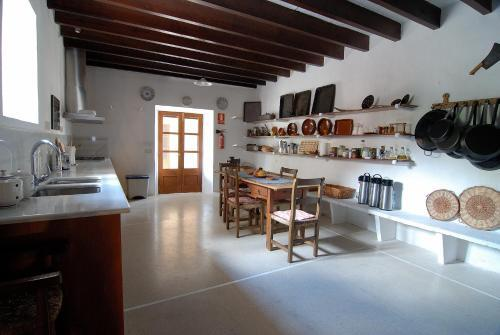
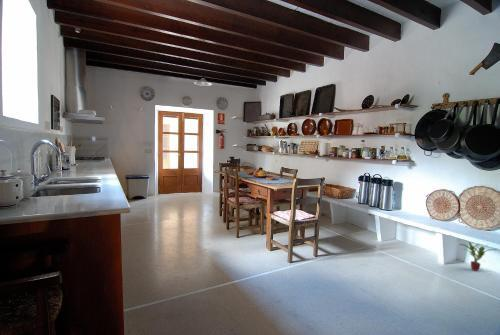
+ potted plant (475, 257)
